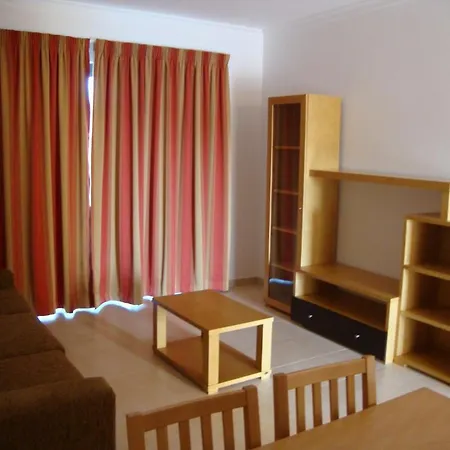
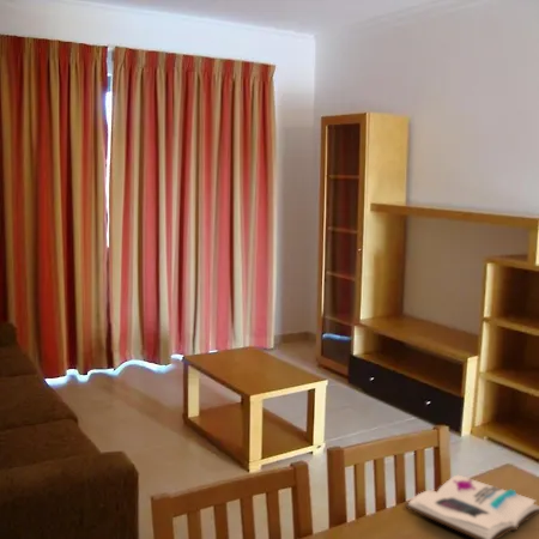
+ book (473, 504)
